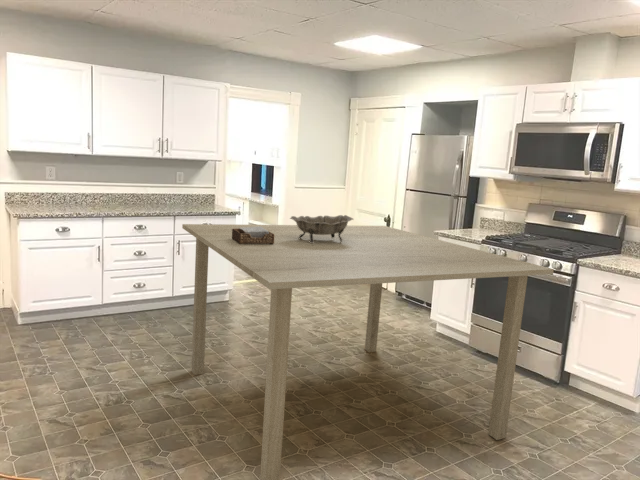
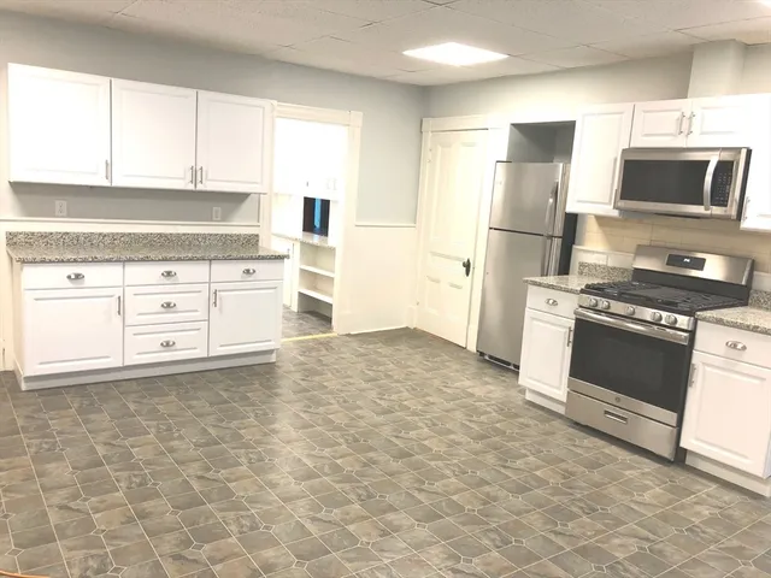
- dining table (366, 329)
- decorative bowl (321, 228)
- napkin holder (252, 234)
